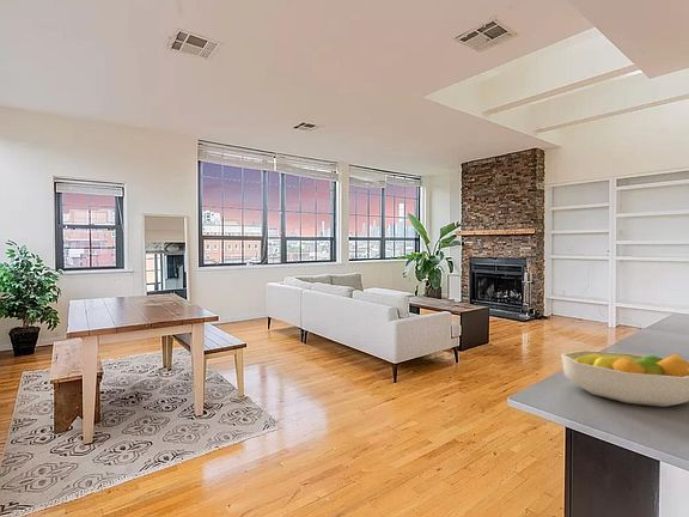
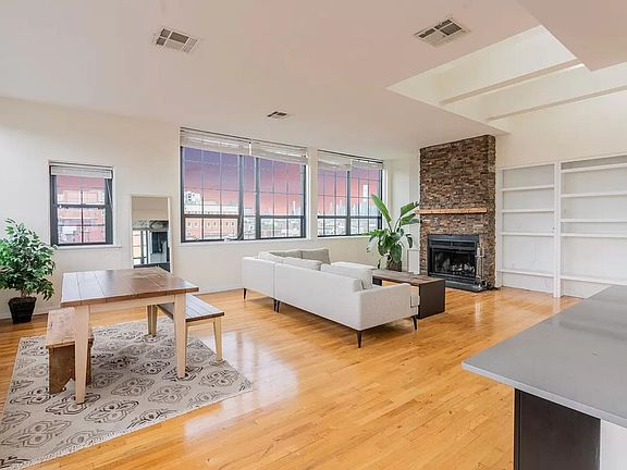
- fruit bowl (627, 370)
